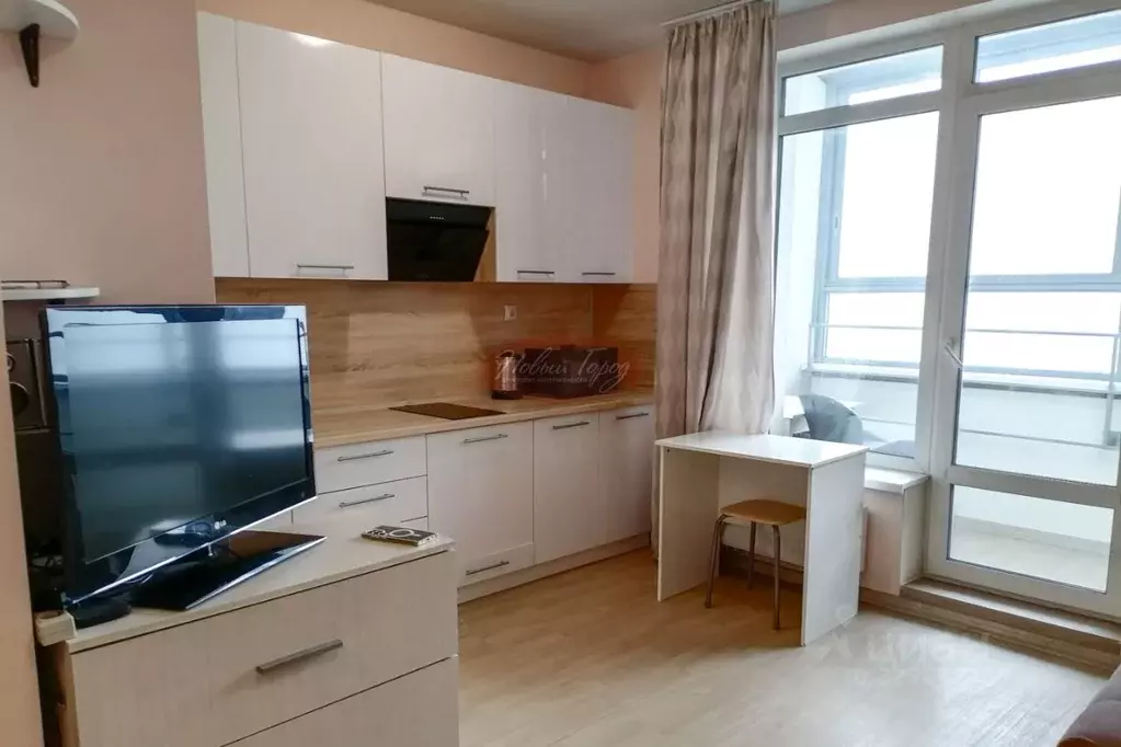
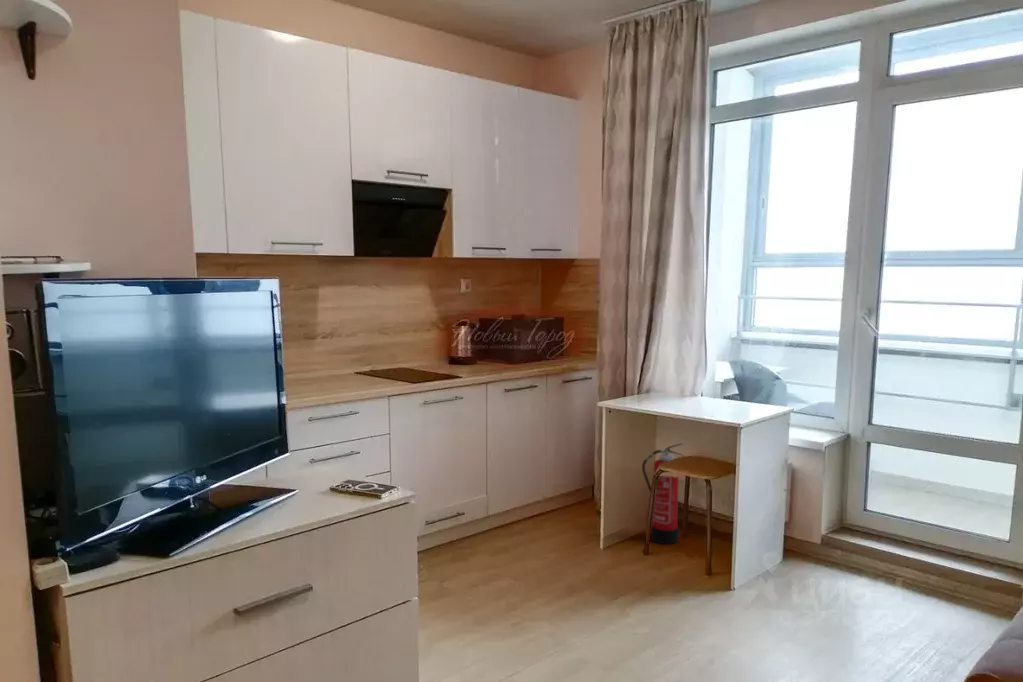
+ fire extinguisher (661, 489)
